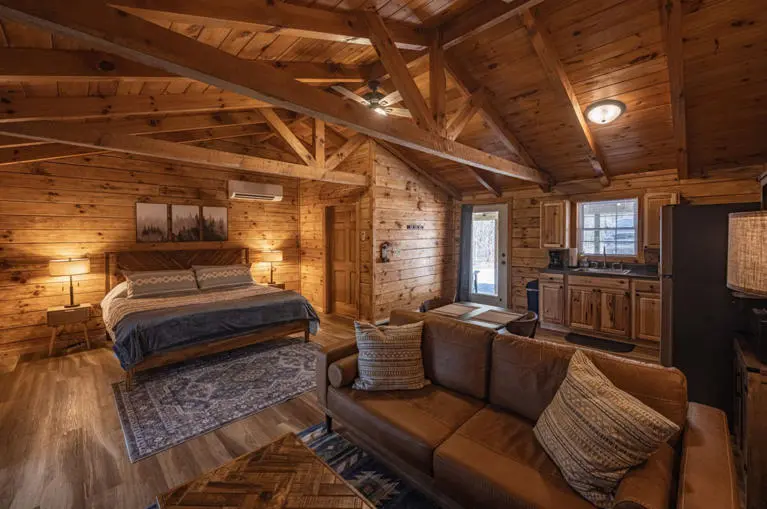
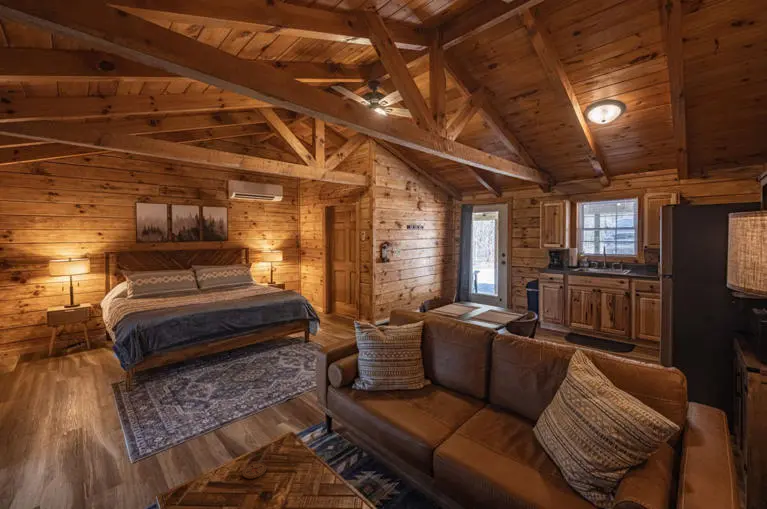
+ coaster (254, 470)
